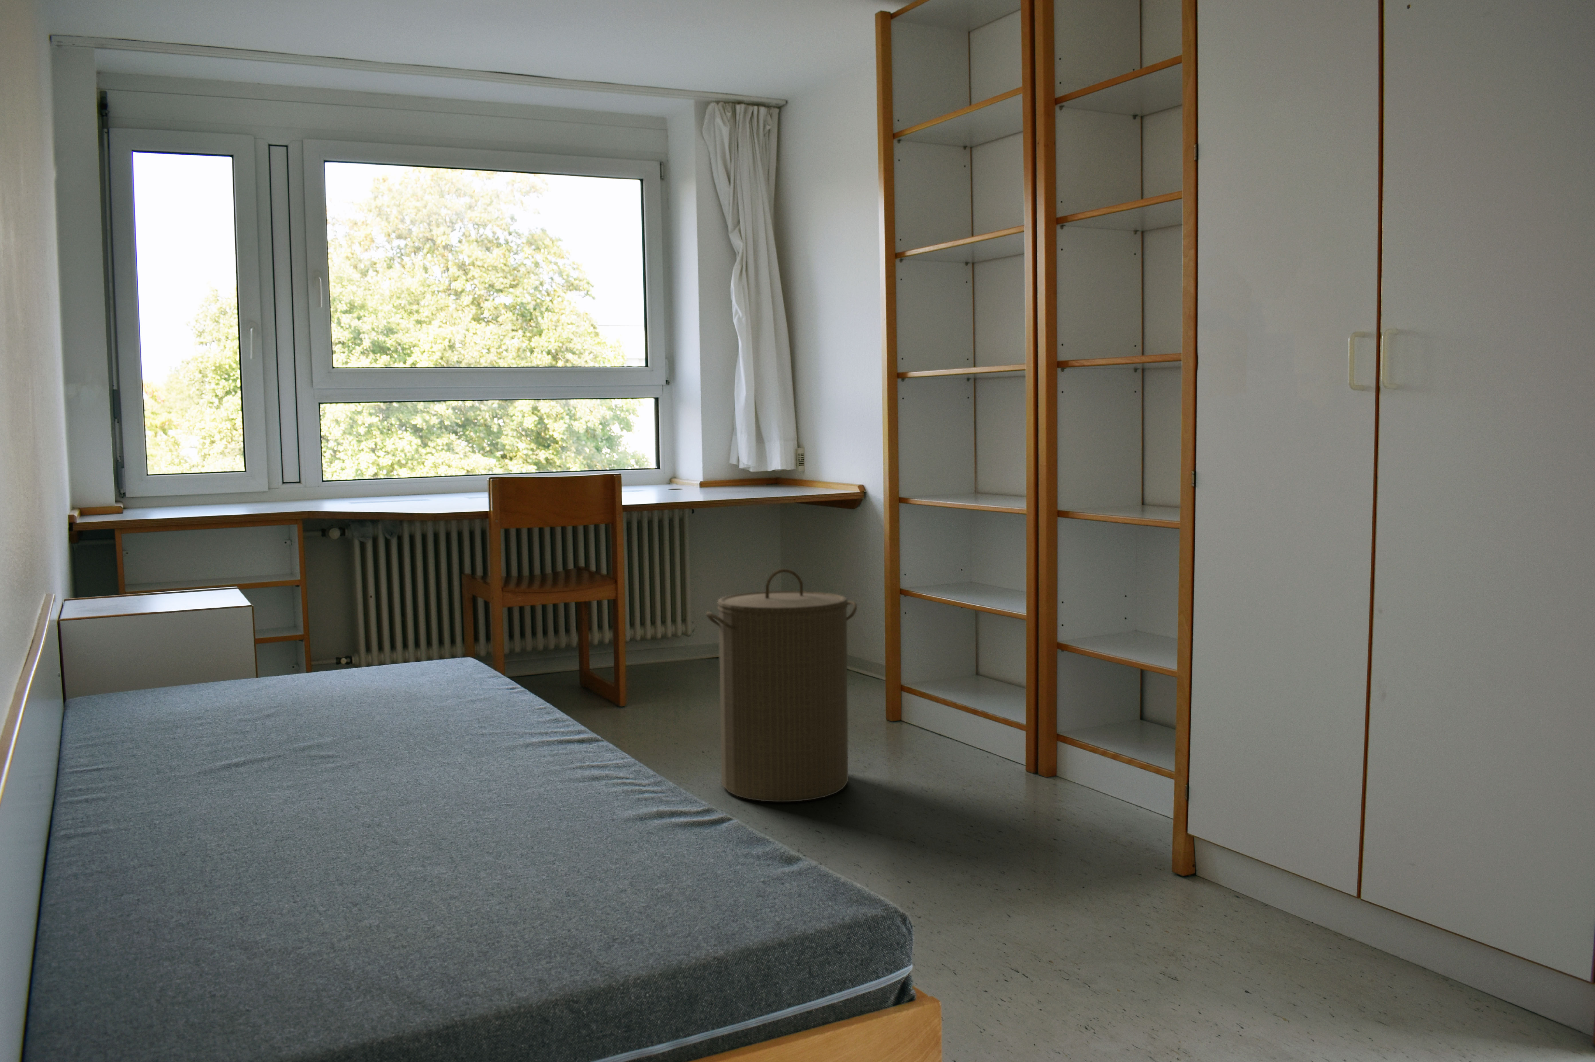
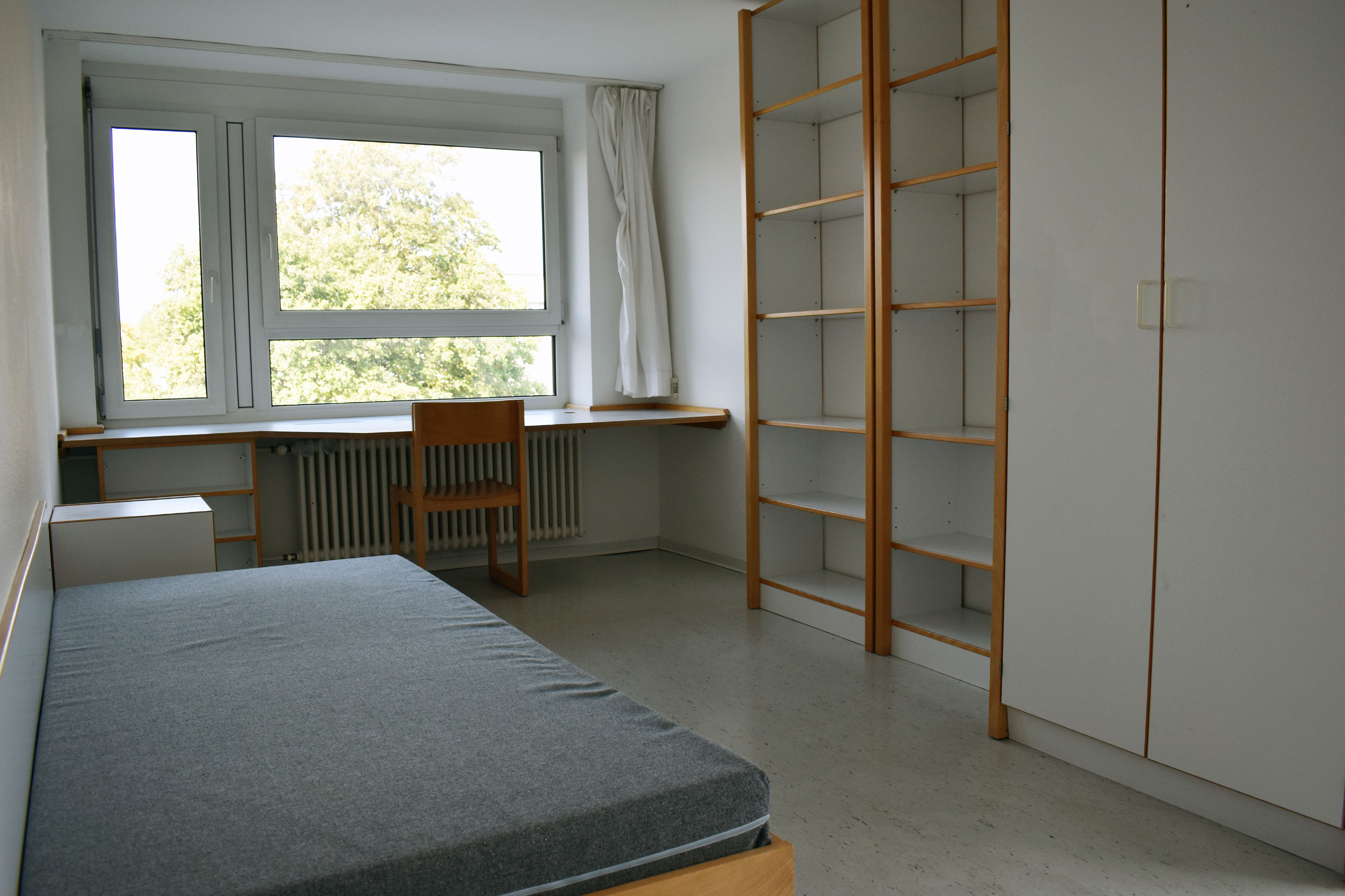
- laundry hamper (783, 677)
